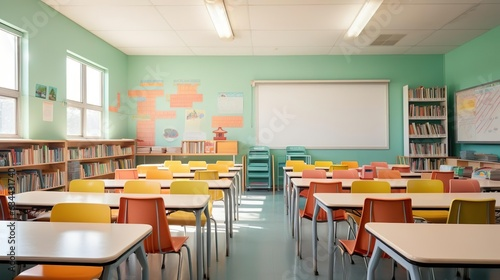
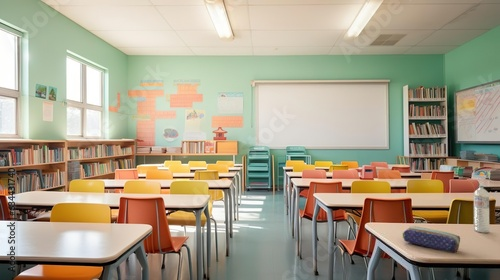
+ pencil case (430, 238)
+ water bottle (481, 208)
